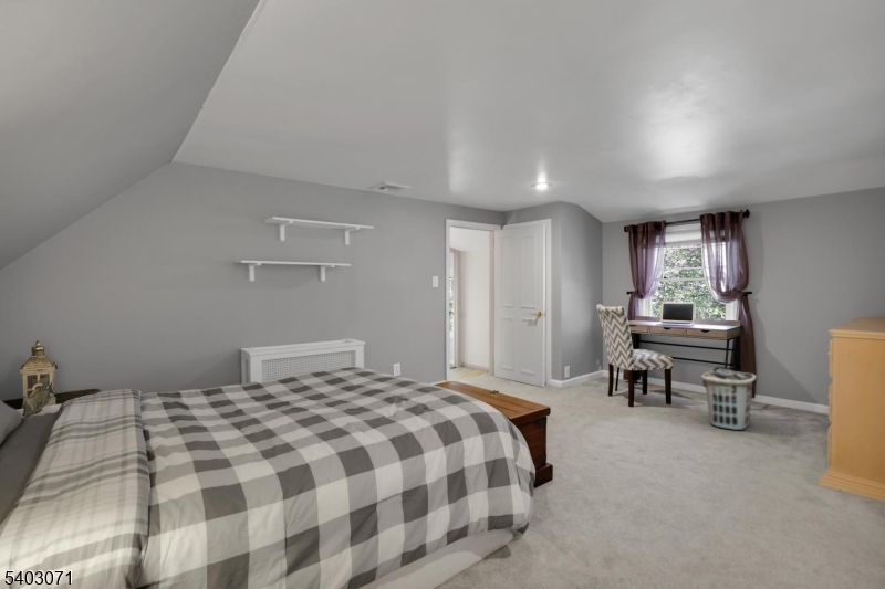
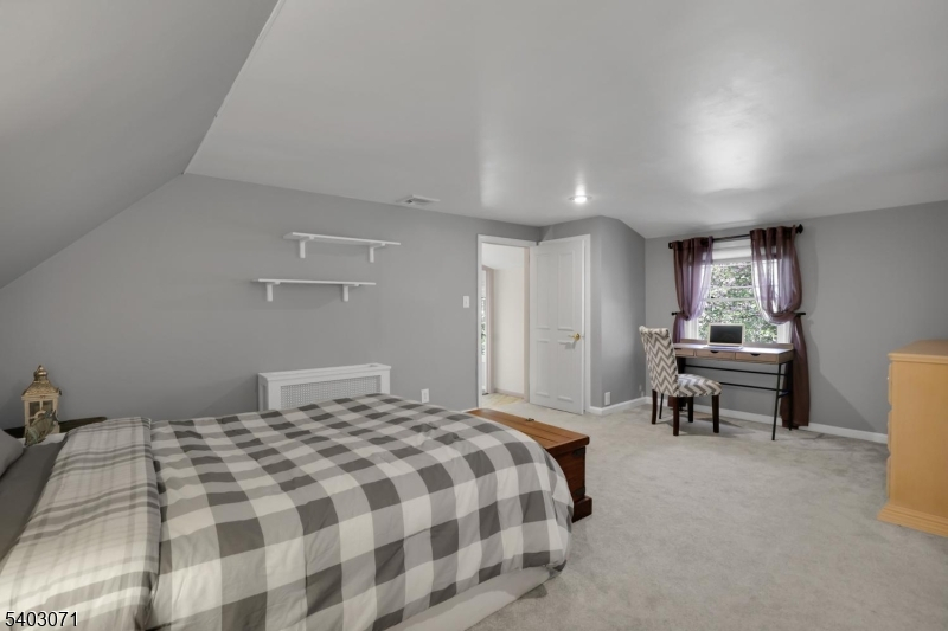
- clothes hamper (728, 395)
